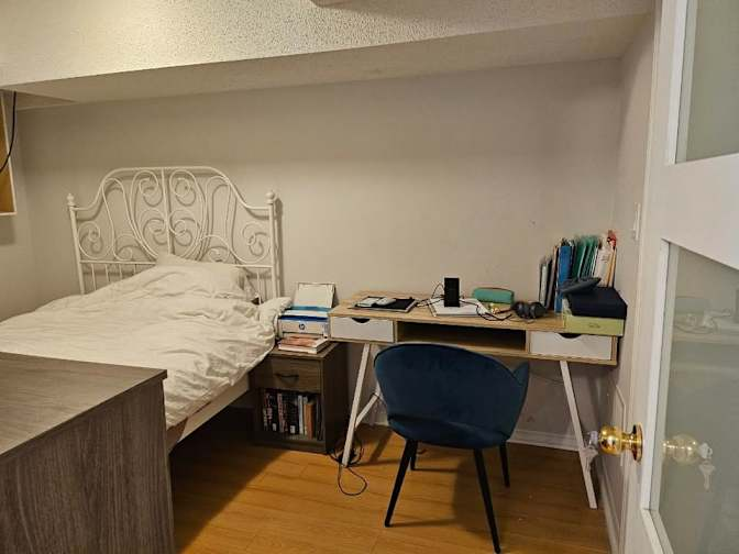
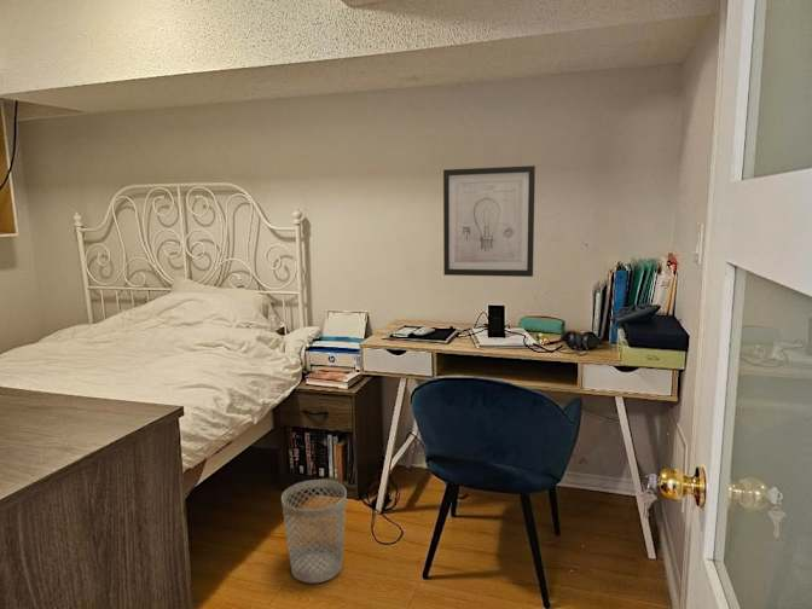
+ wall art (487, 222)
+ wastebasket (315, 530)
